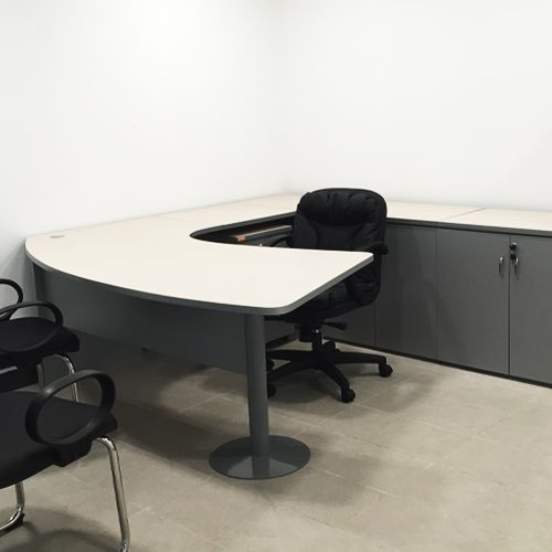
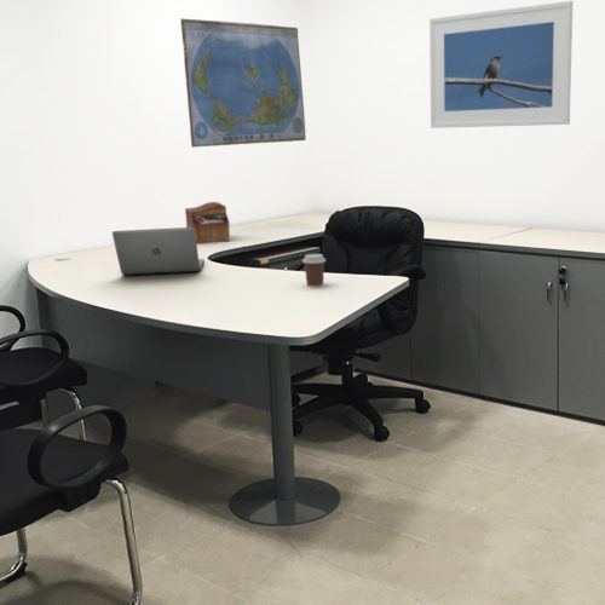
+ sewing box (206, 223)
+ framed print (496, 69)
+ world map (248, 83)
+ laptop (160, 247)
+ coffee cup (313, 270)
